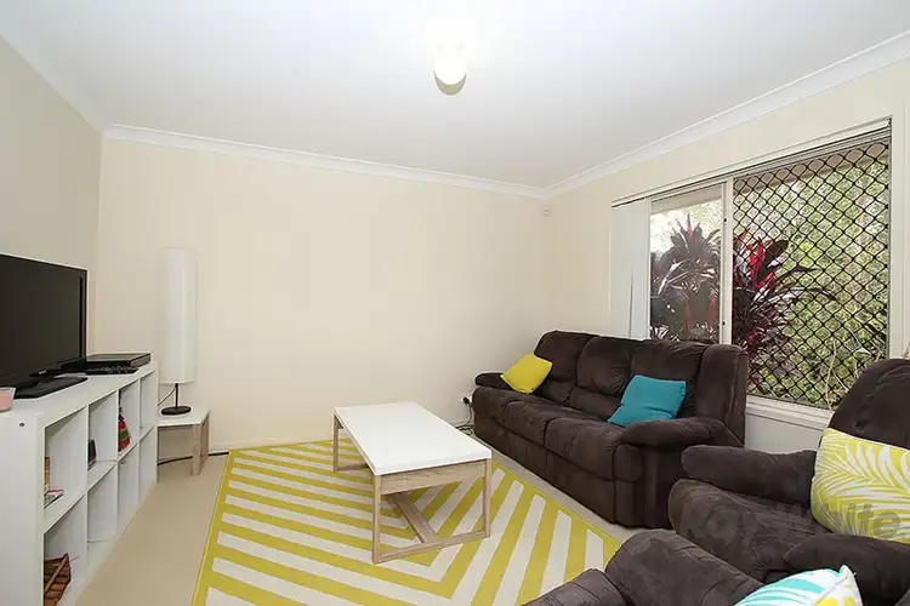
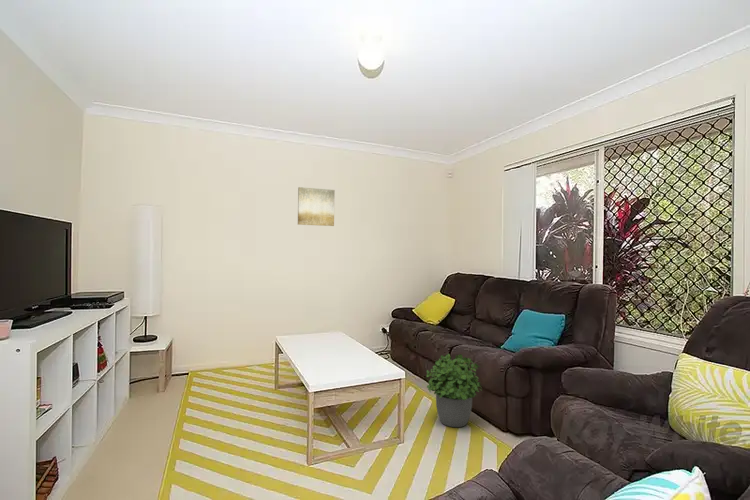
+ wall art (316, 207)
+ potted plant (453, 387)
